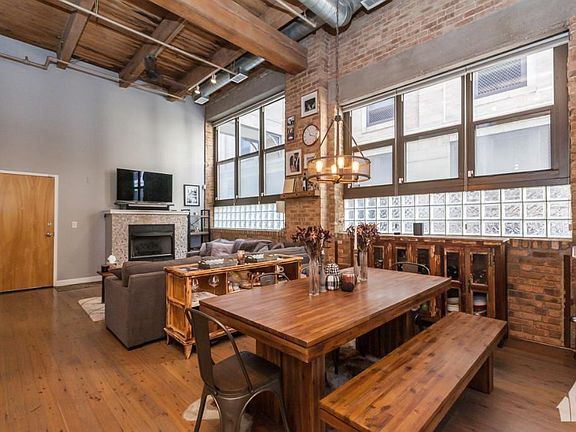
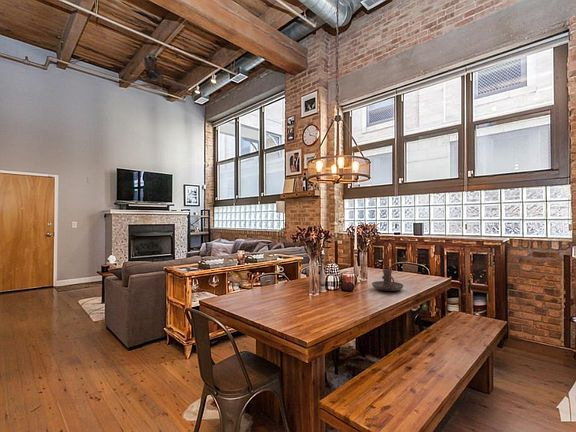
+ candle holder (388, 280)
